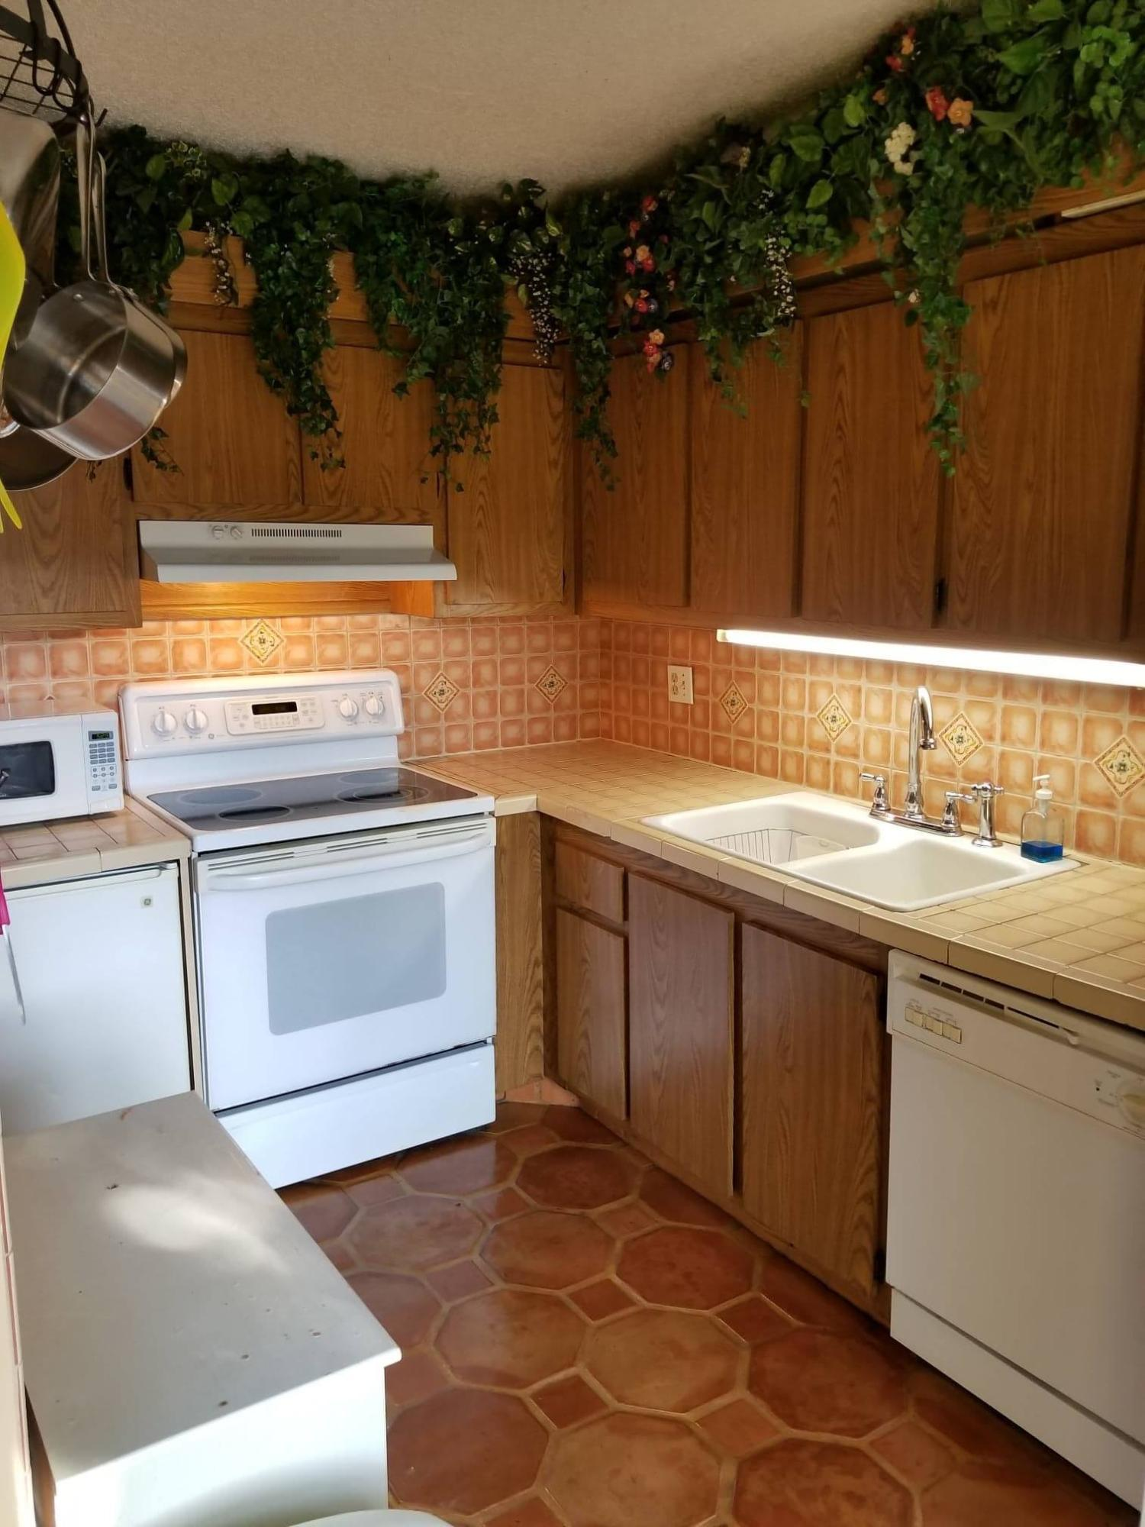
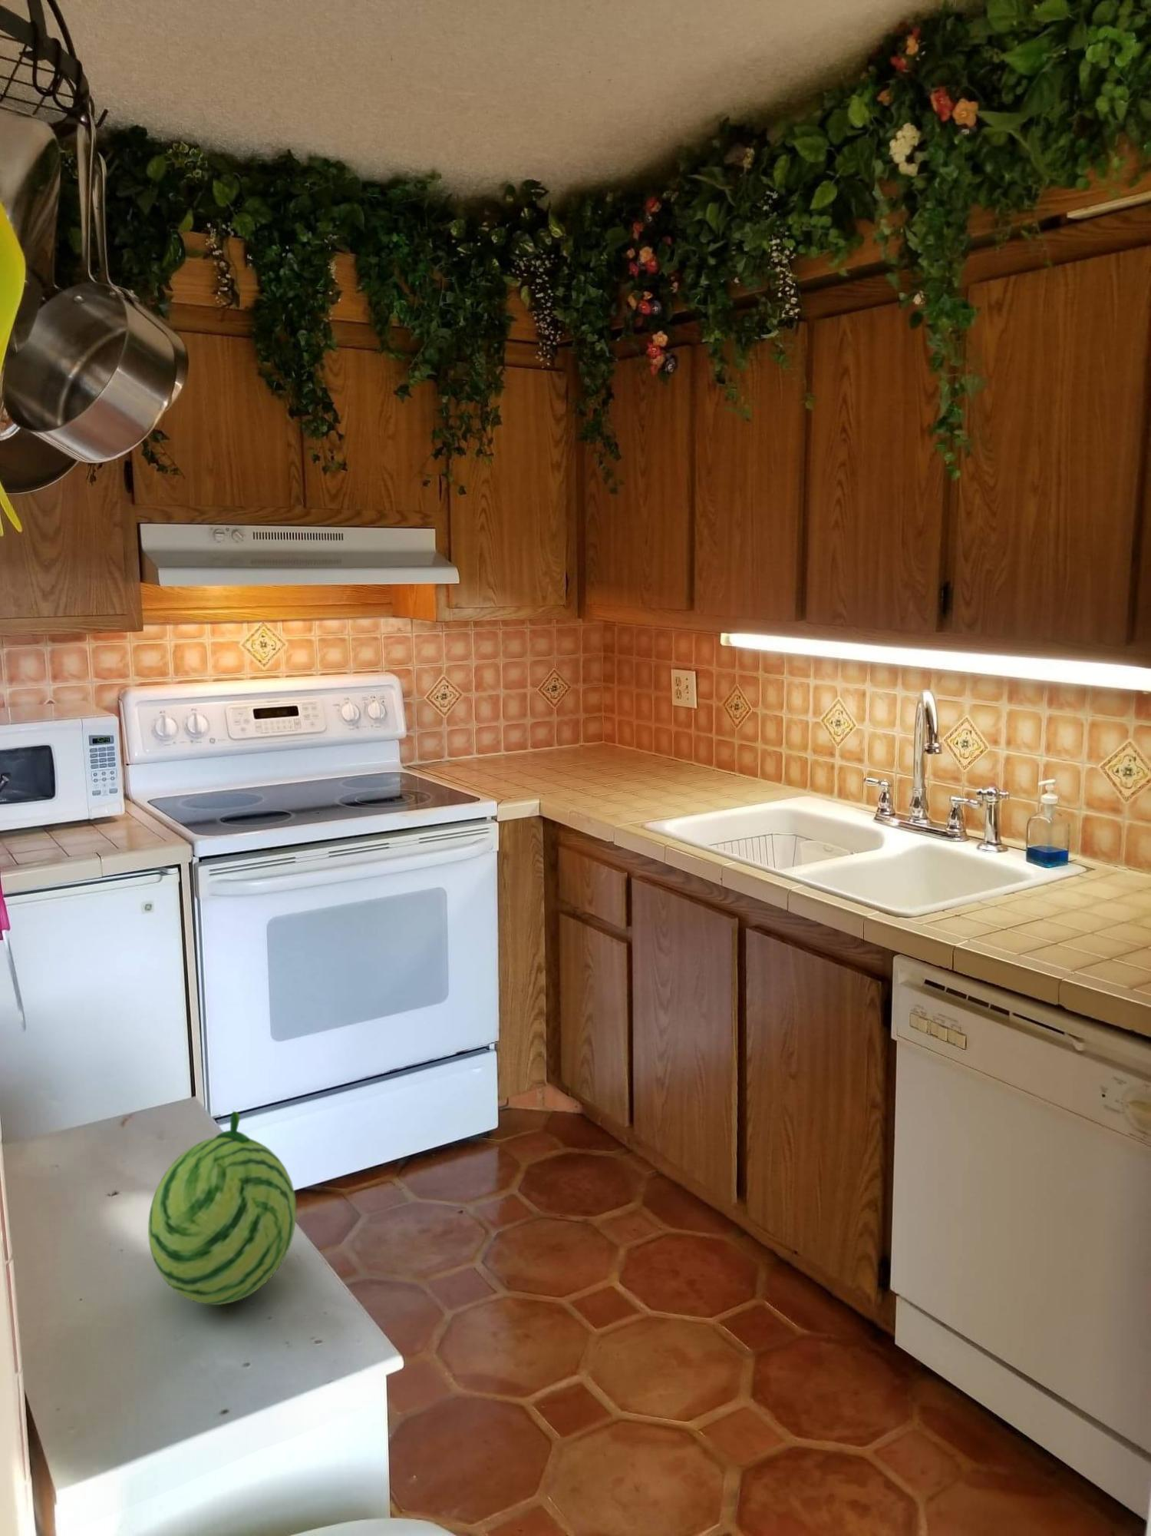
+ fruit (224, 1207)
